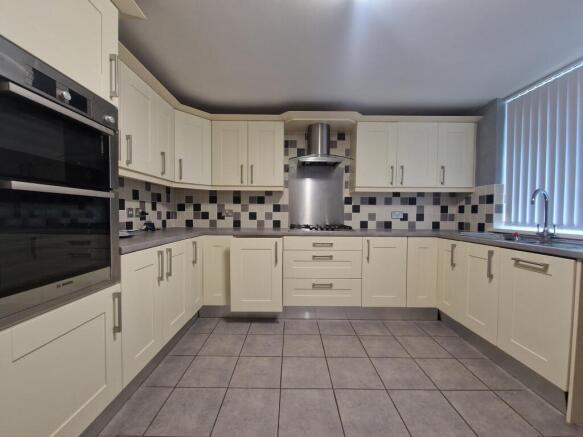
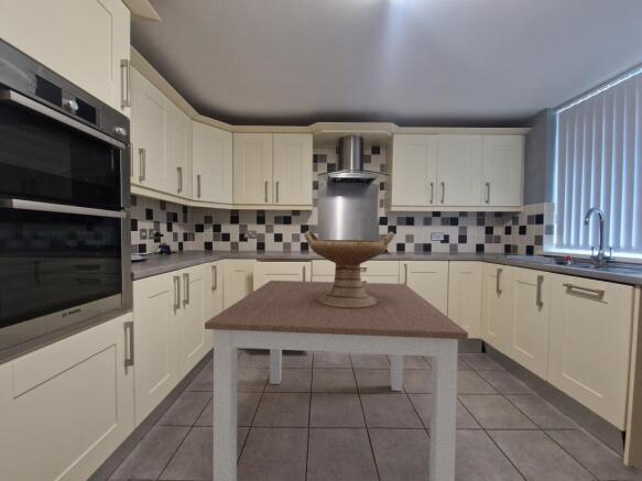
+ decorative bowl (347, 265)
+ dining table (334, 351)
